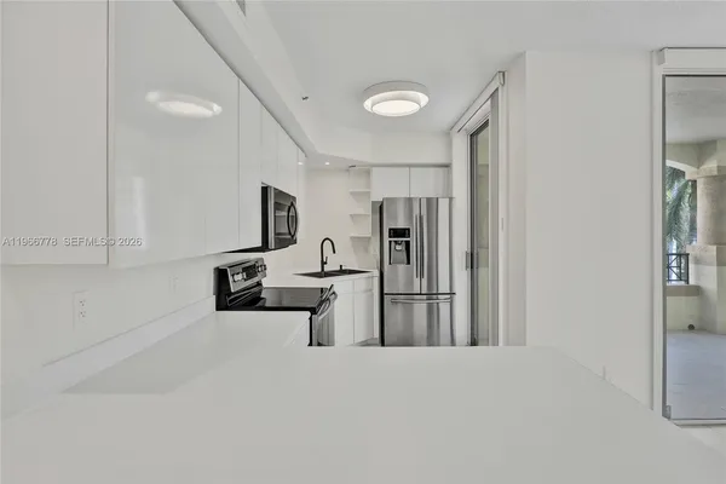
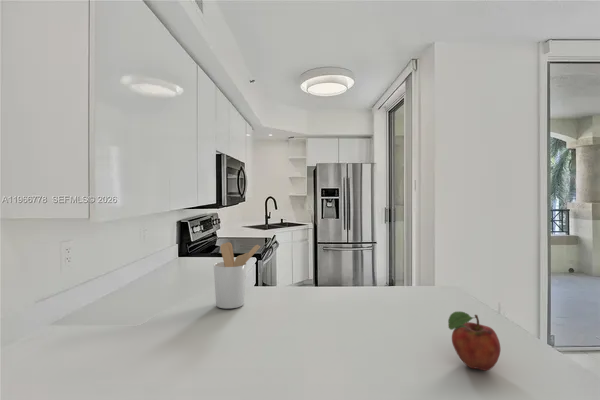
+ fruit (472, 339)
+ utensil holder (238, 273)
